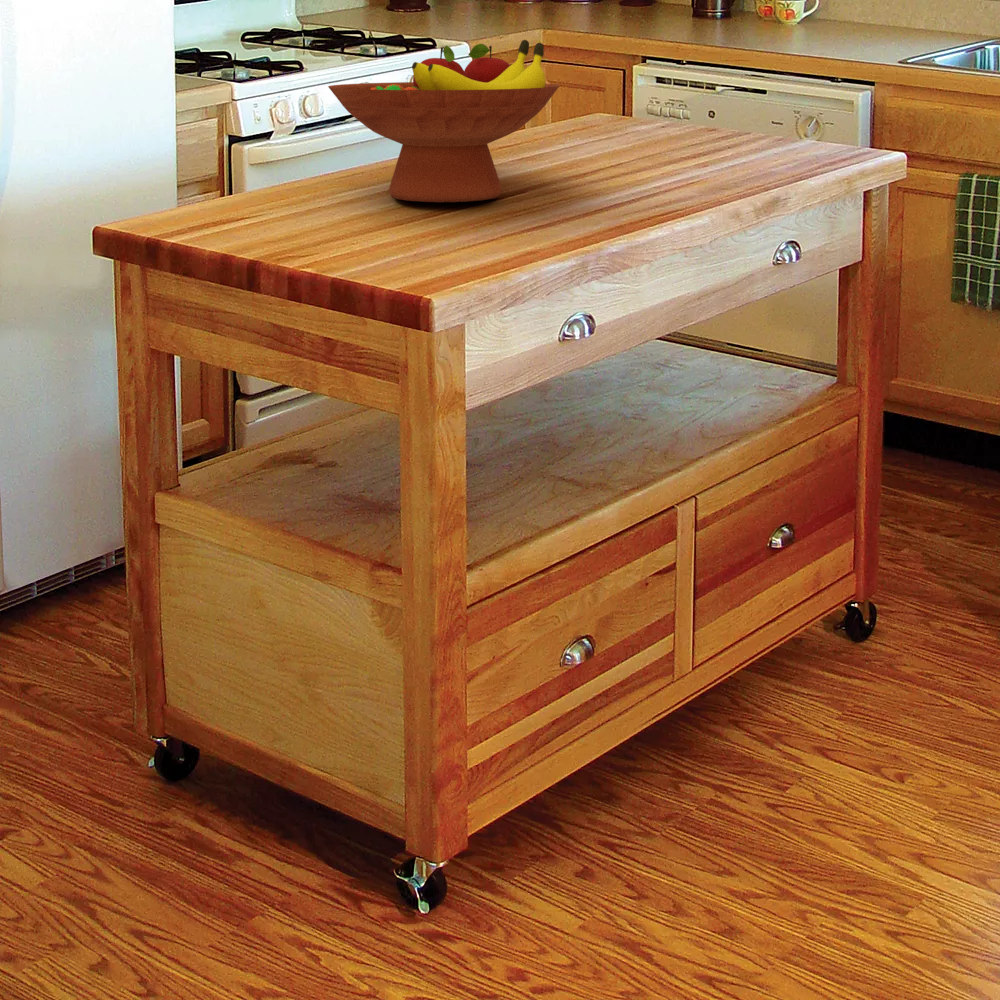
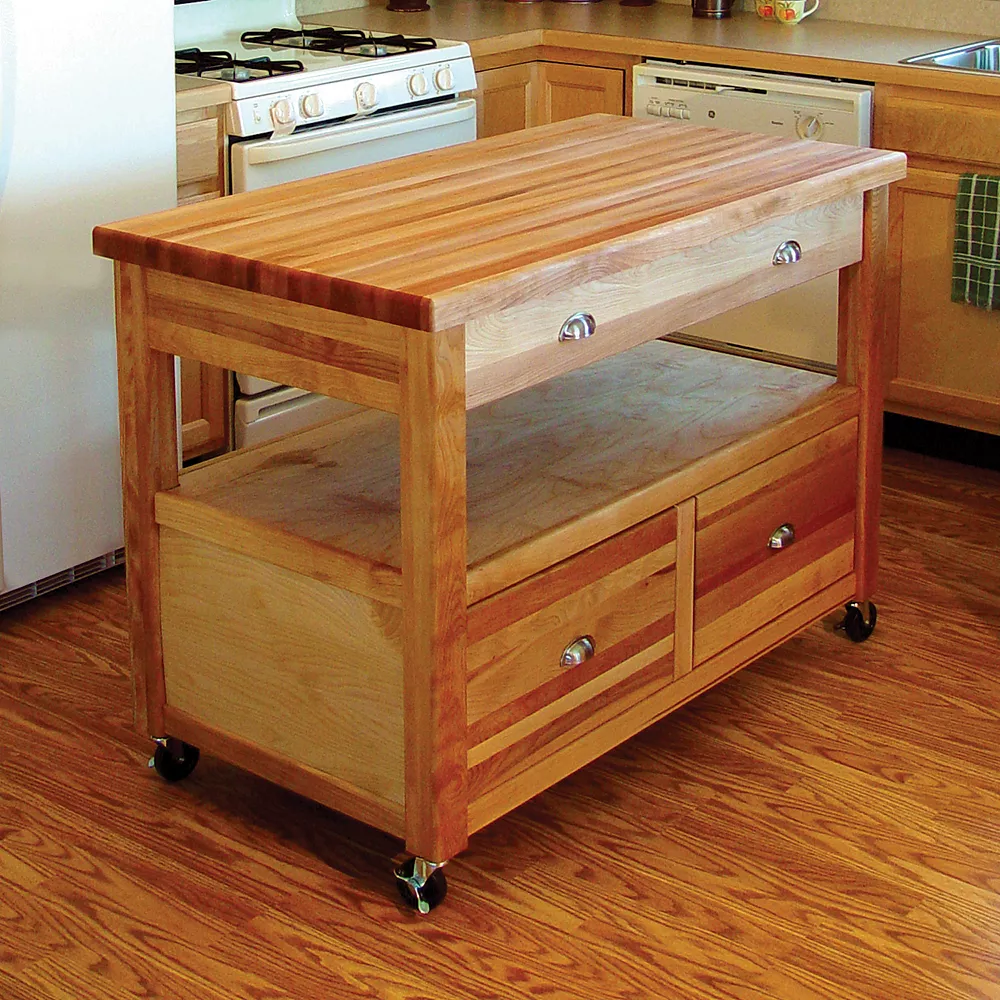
- fruit bowl (444, 120)
